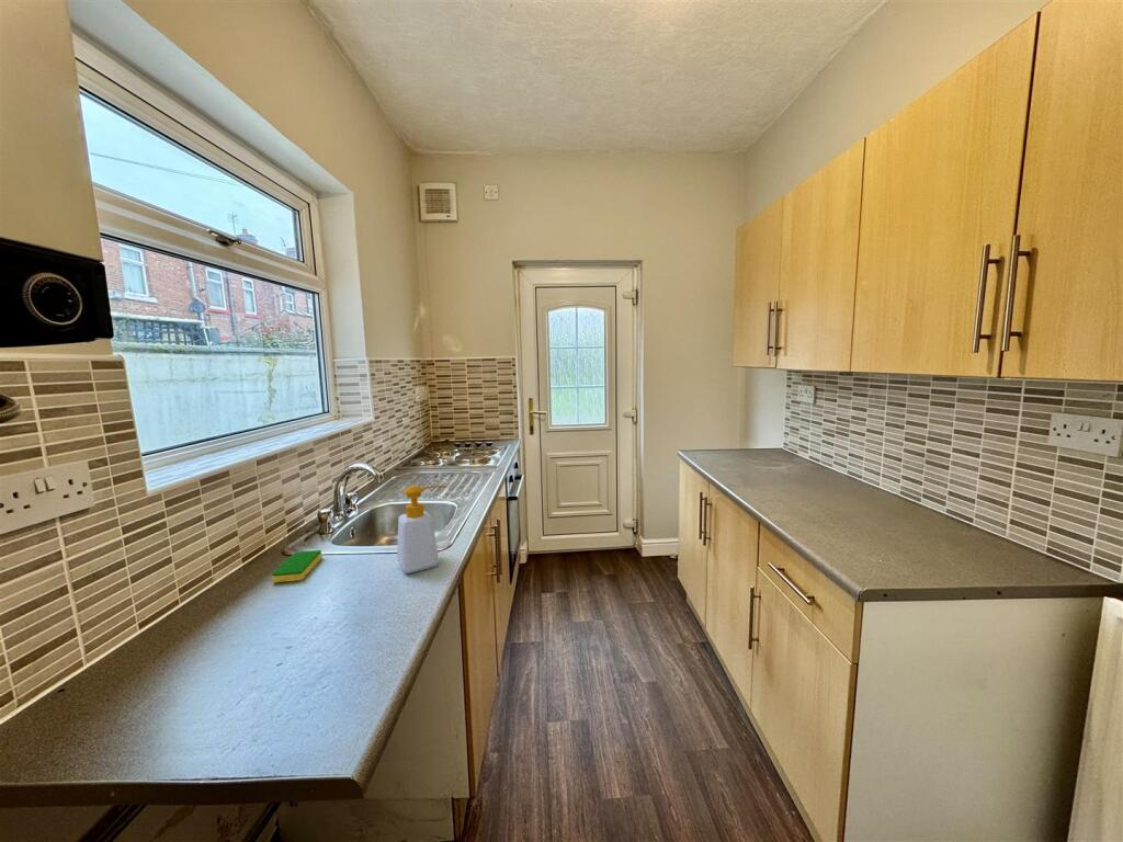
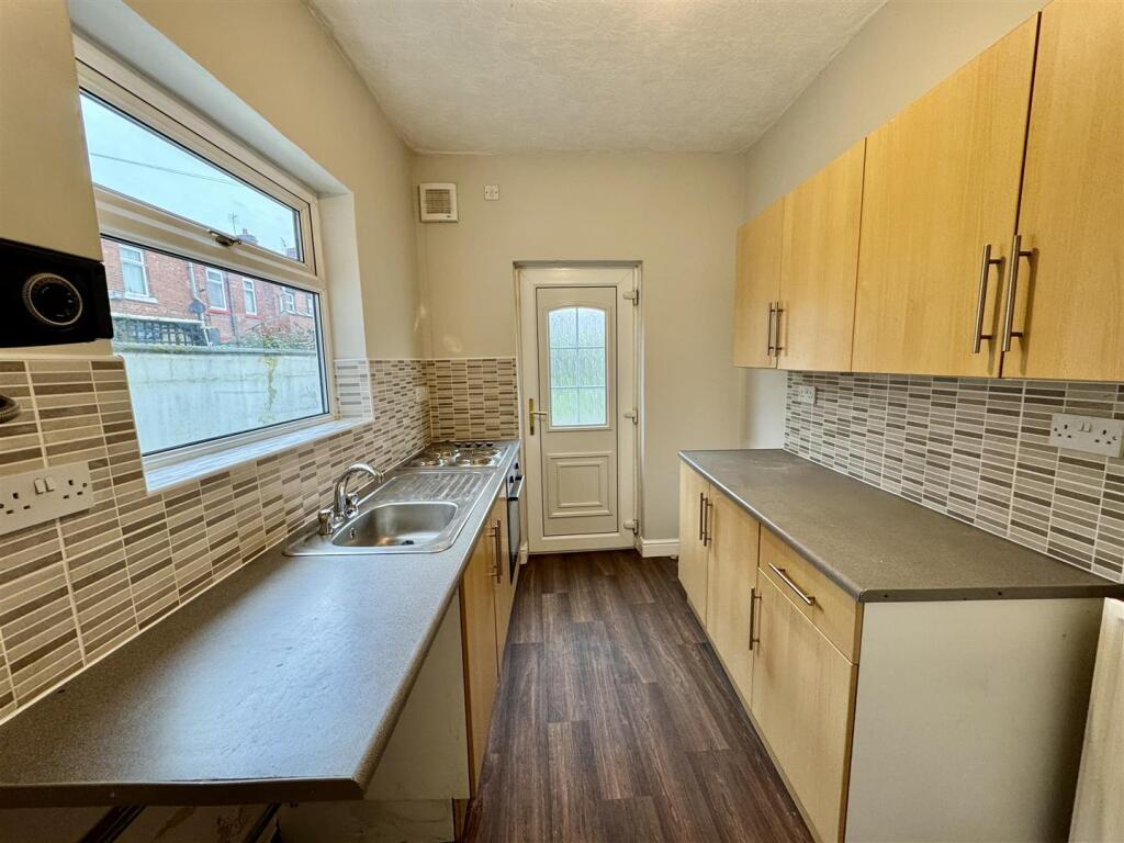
- dish sponge (298, 565)
- soap bottle (423, 524)
